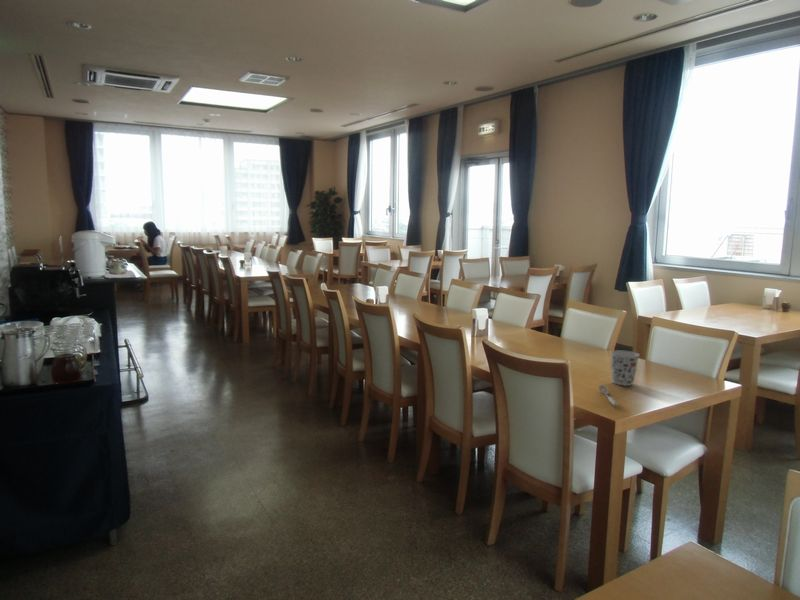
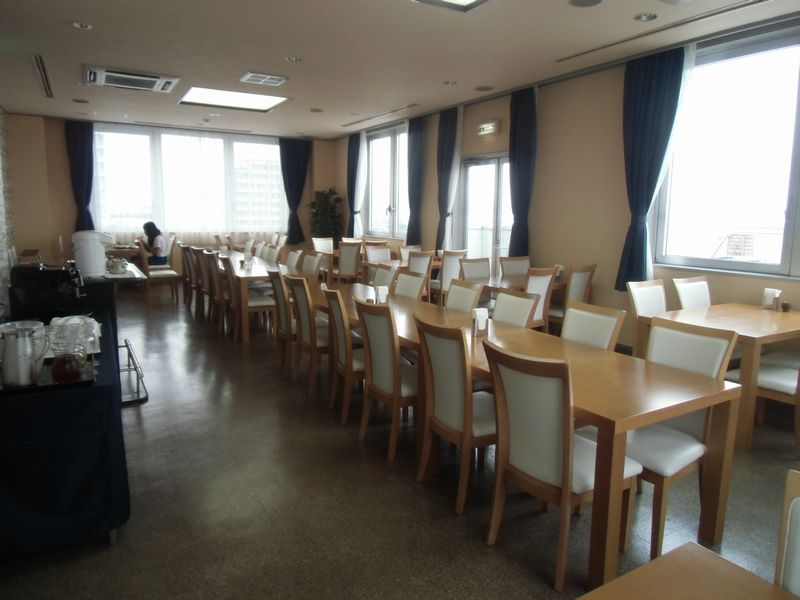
- cup (623, 368)
- spoon (608, 396)
